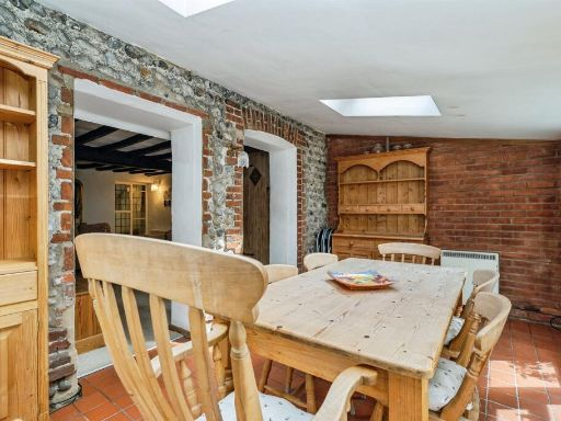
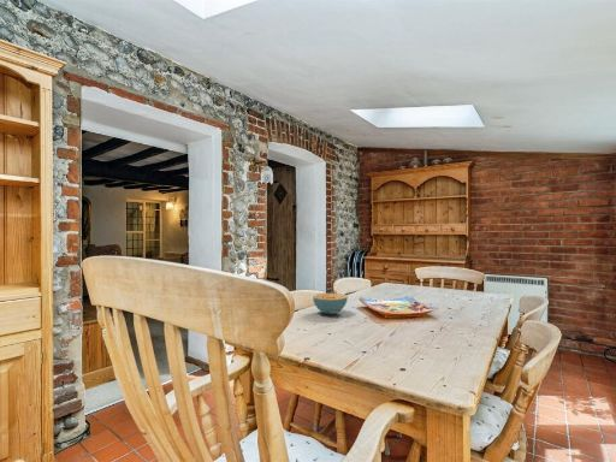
+ cereal bowl (330, 304)
